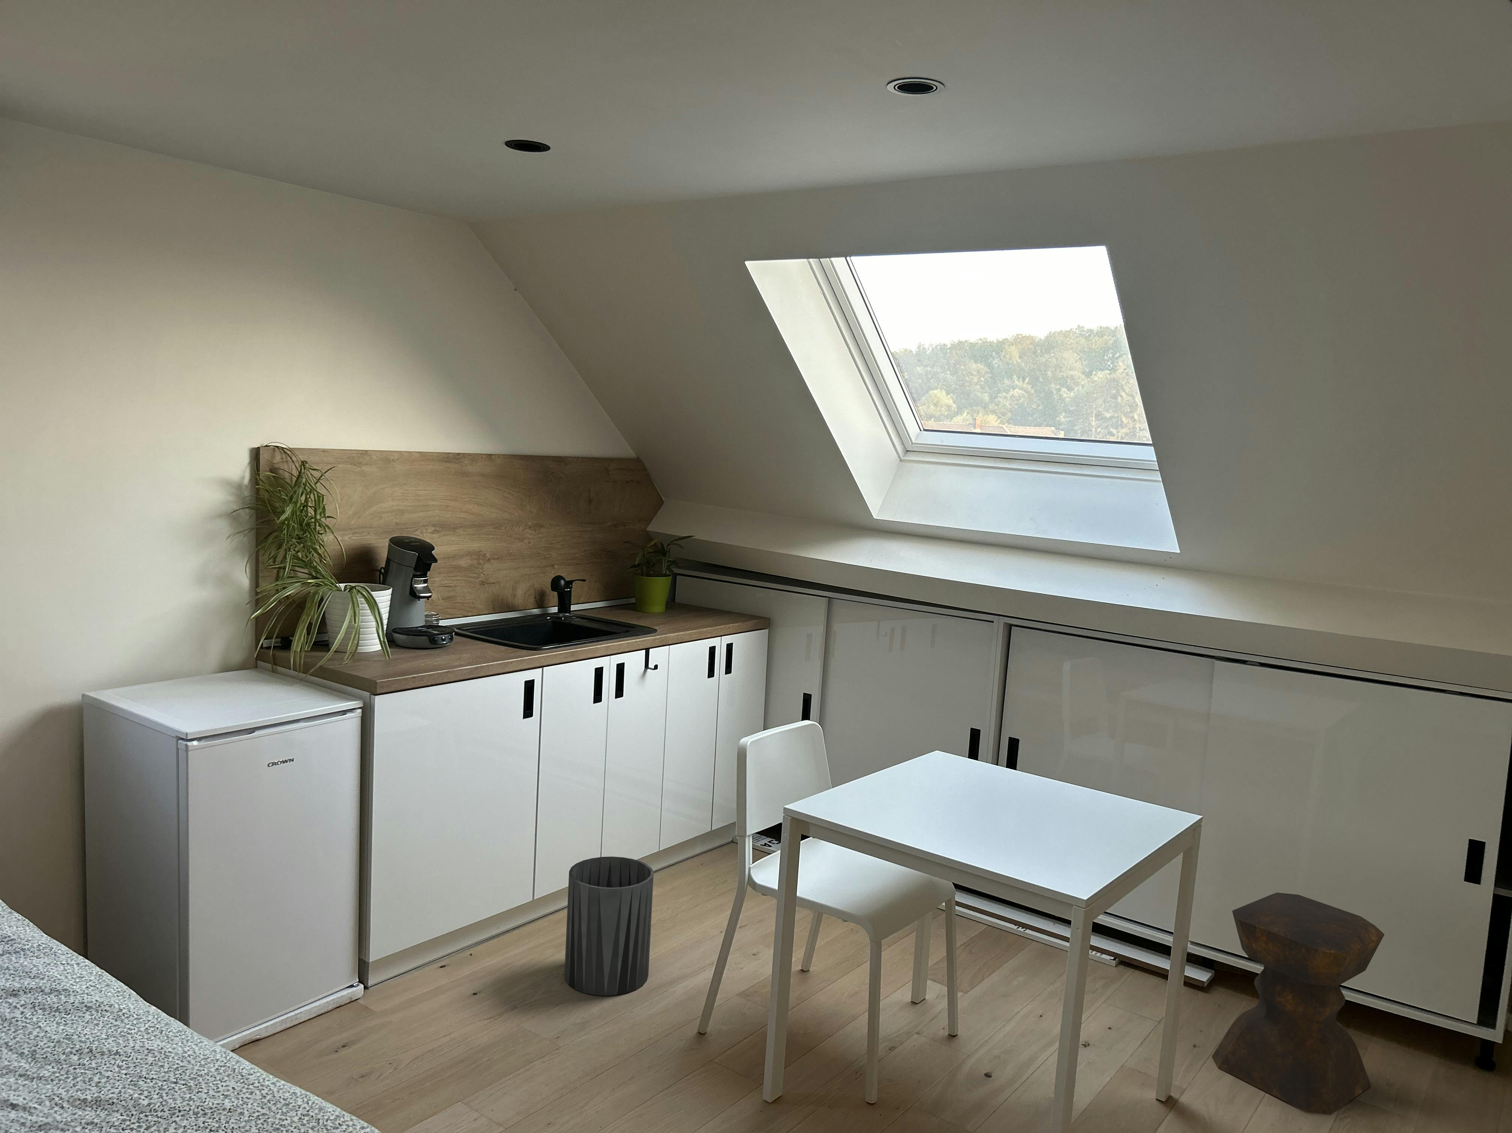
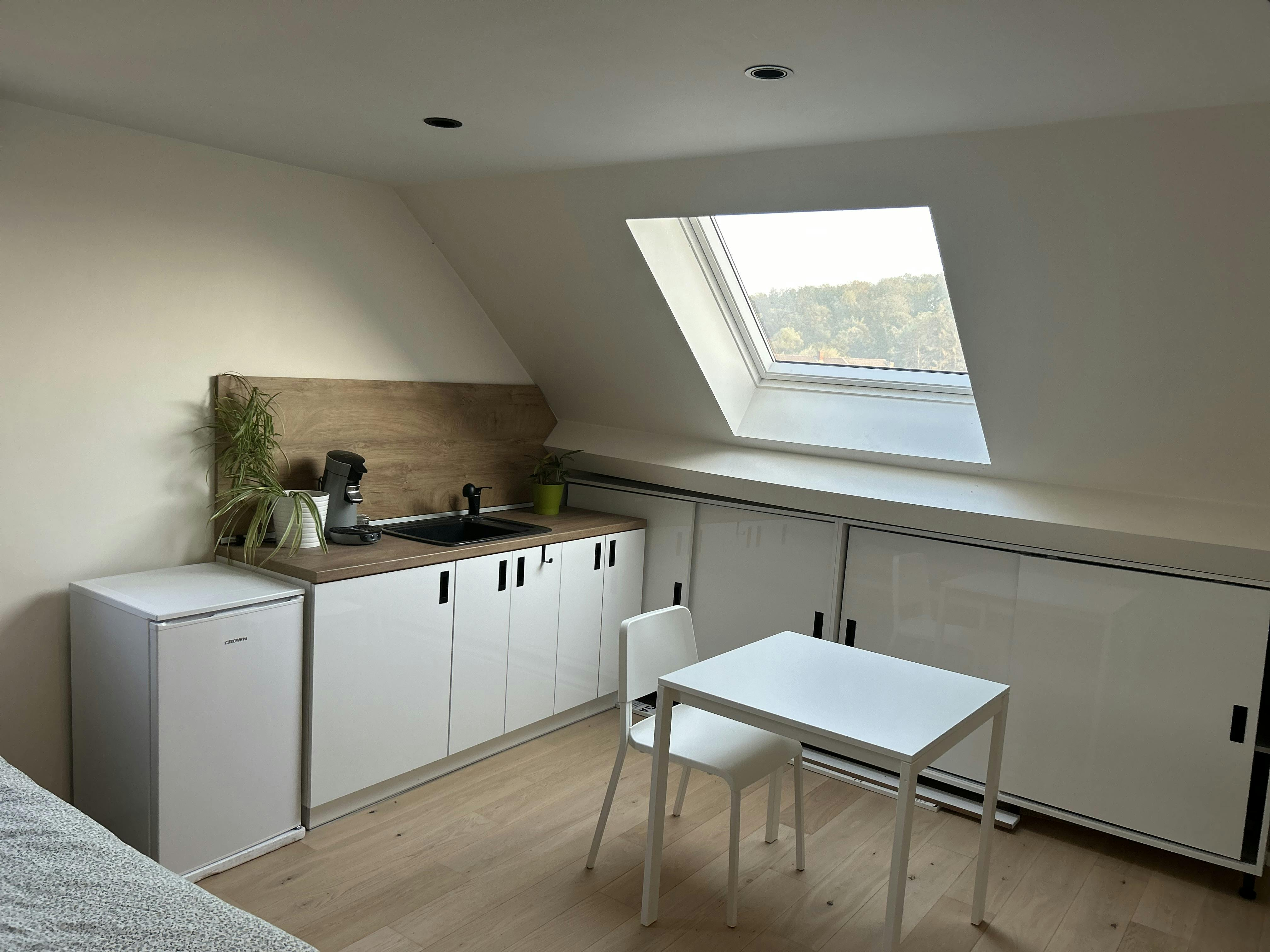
- trash can (610, 924)
- stool (1299, 994)
